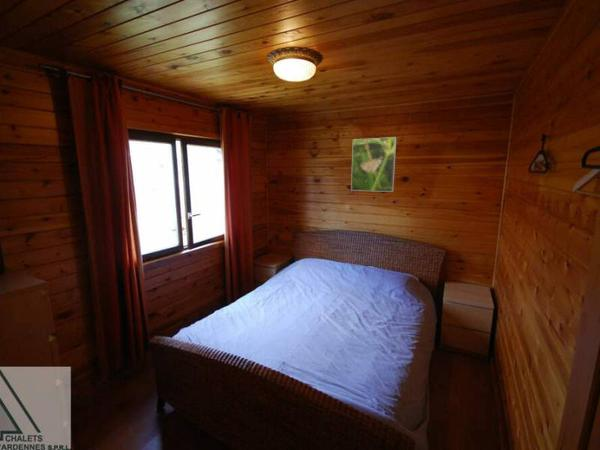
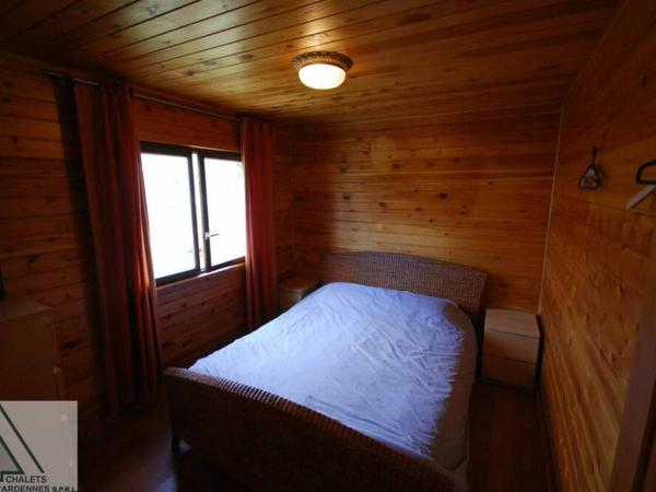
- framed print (372, 165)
